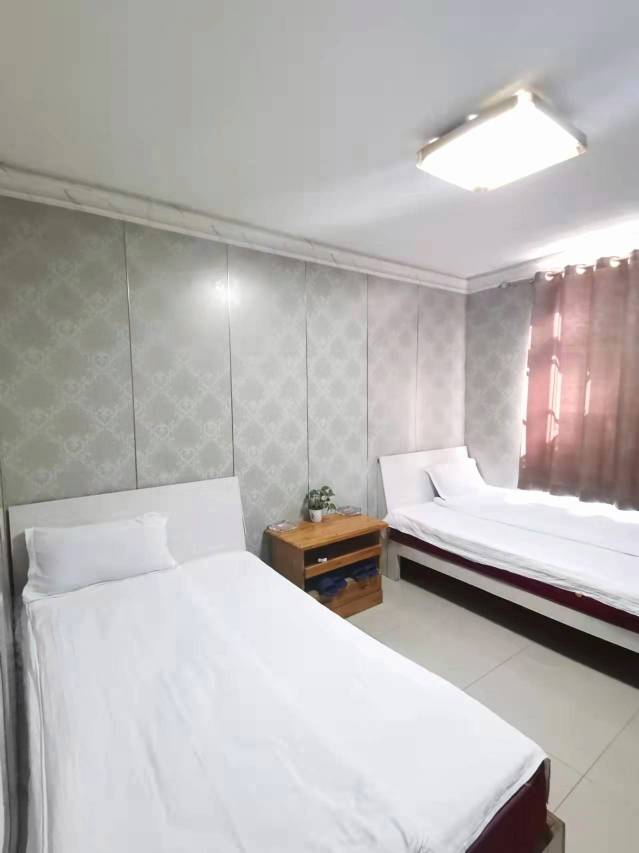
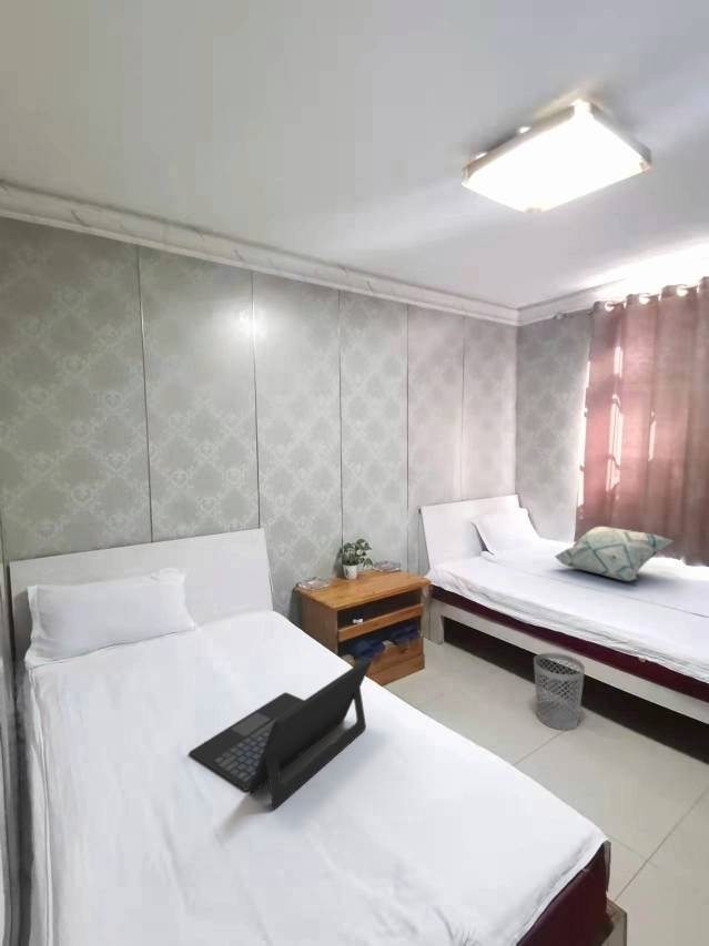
+ decorative pillow (612, 551)
+ laptop (282, 704)
+ wastebasket (558, 691)
